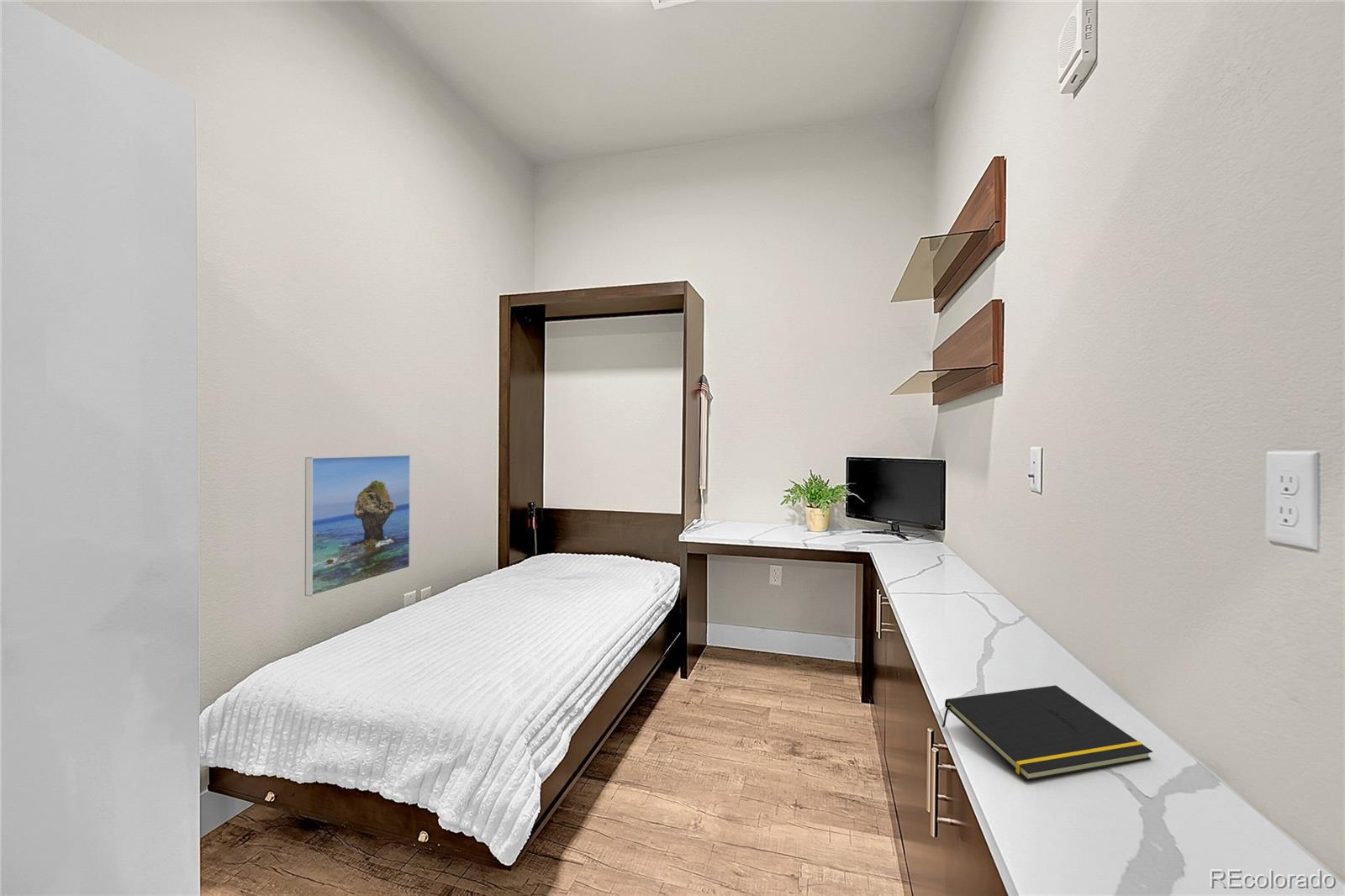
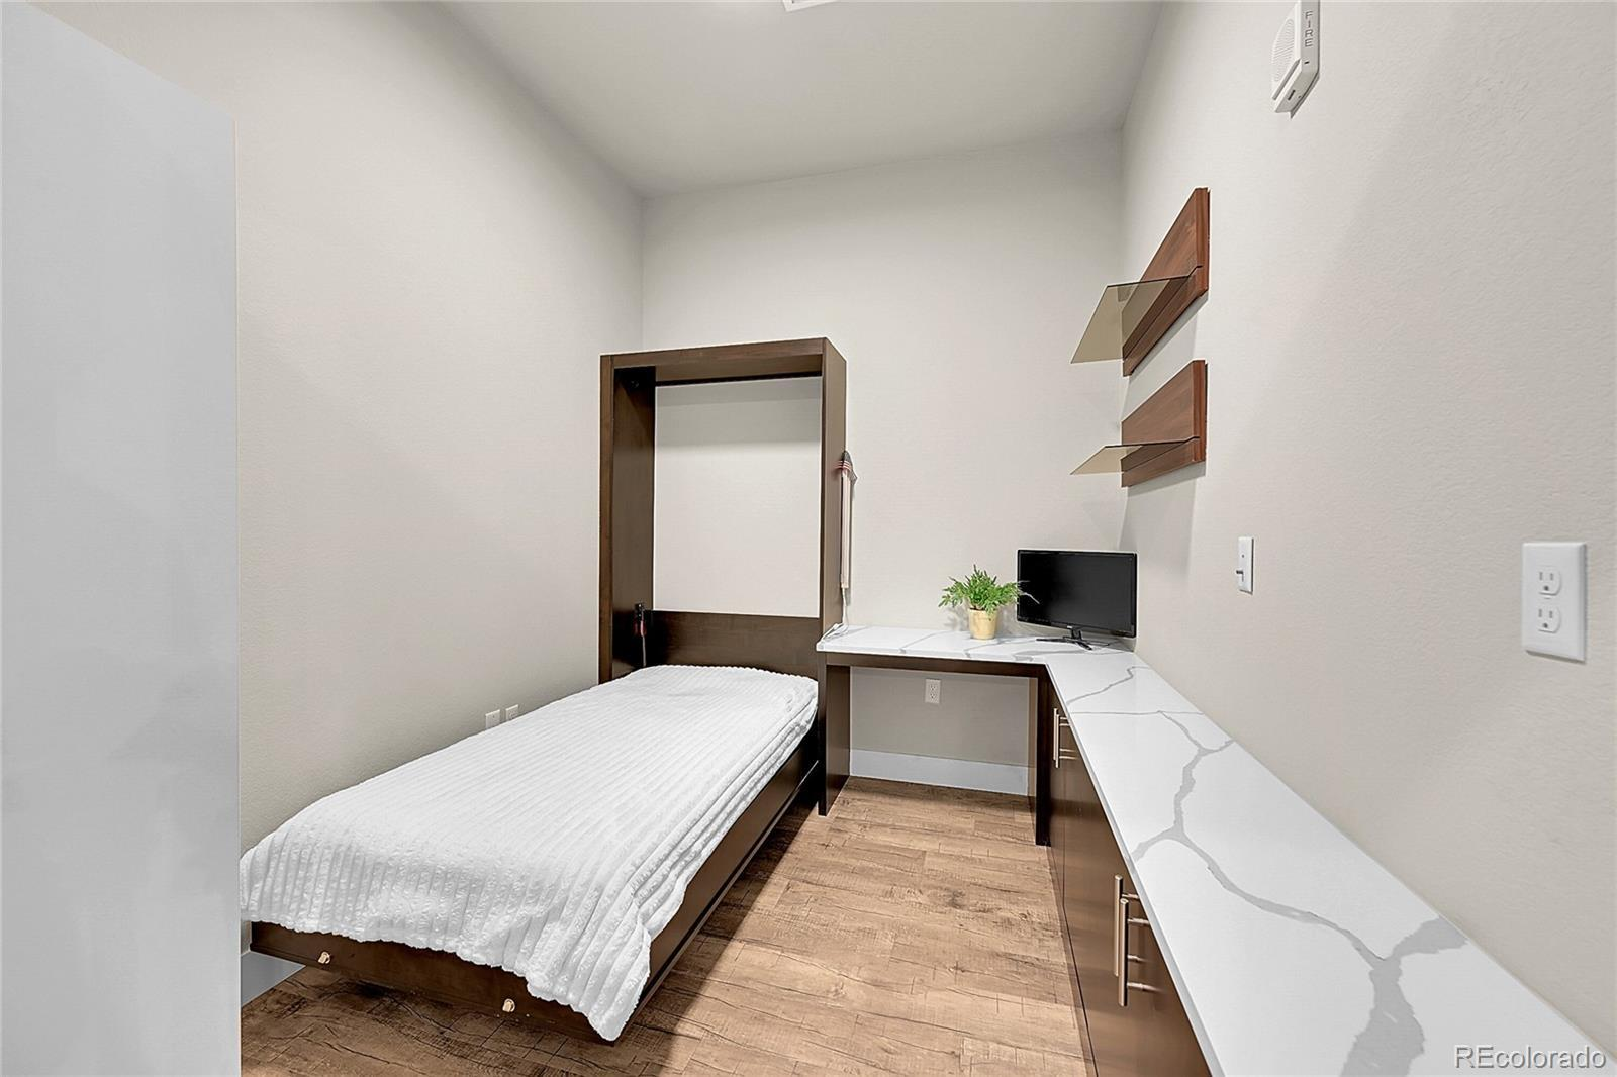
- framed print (362, 518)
- notepad (1042, 727)
